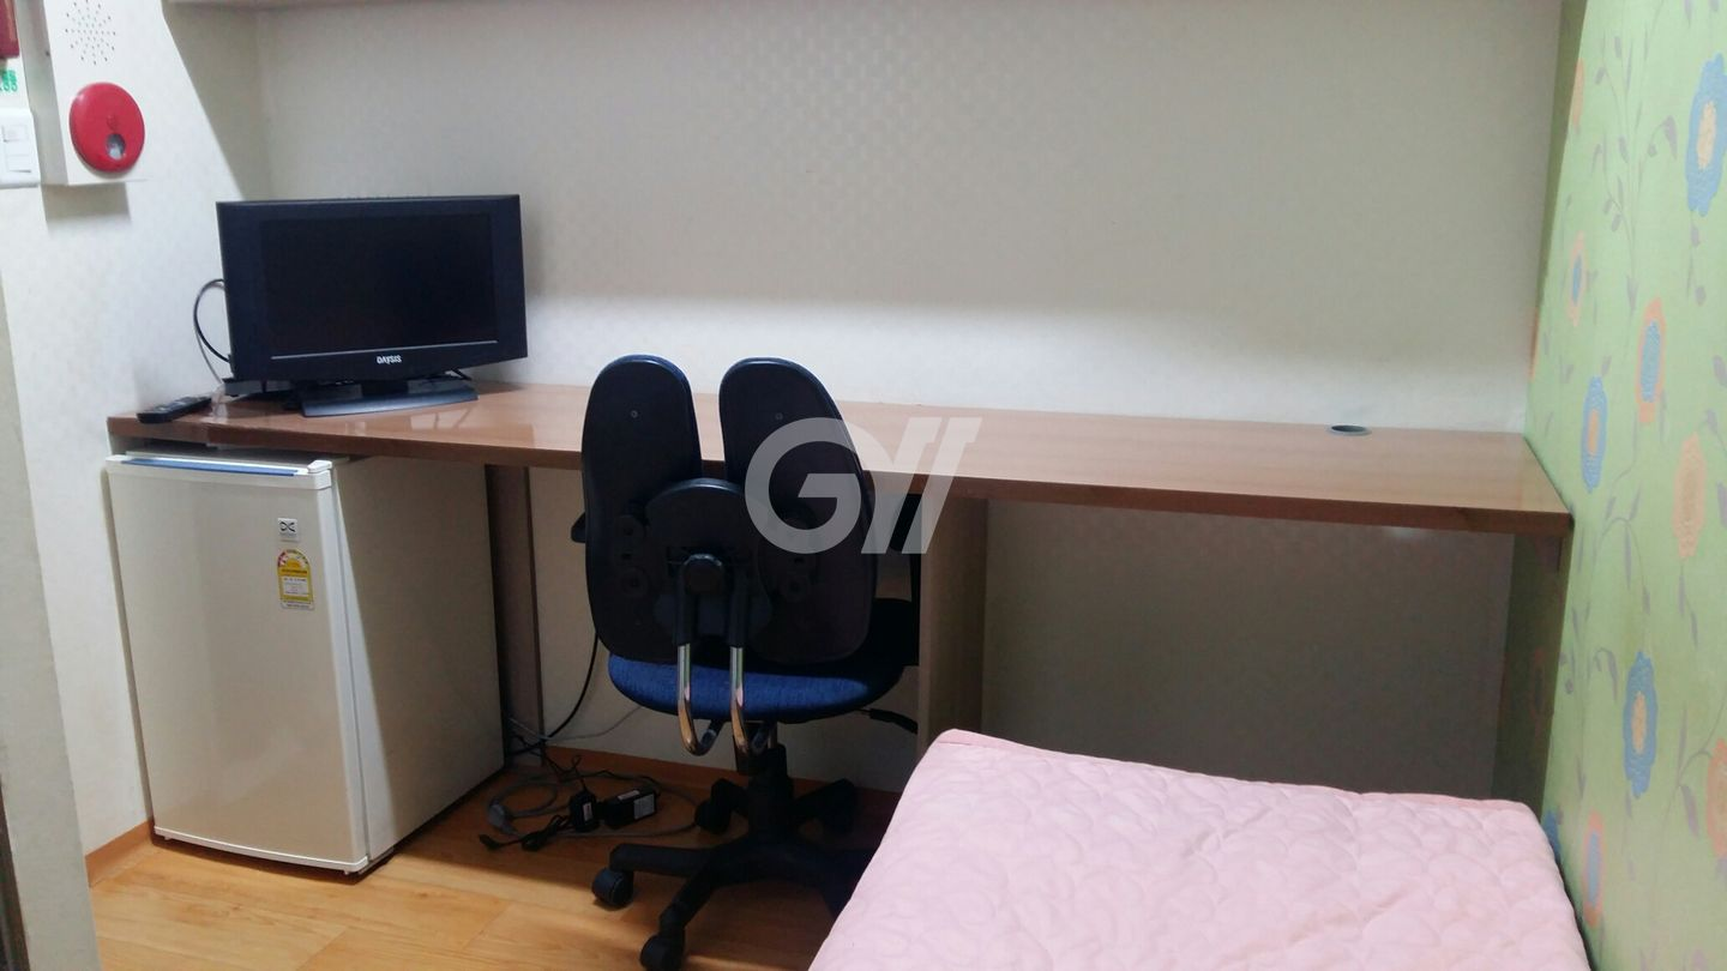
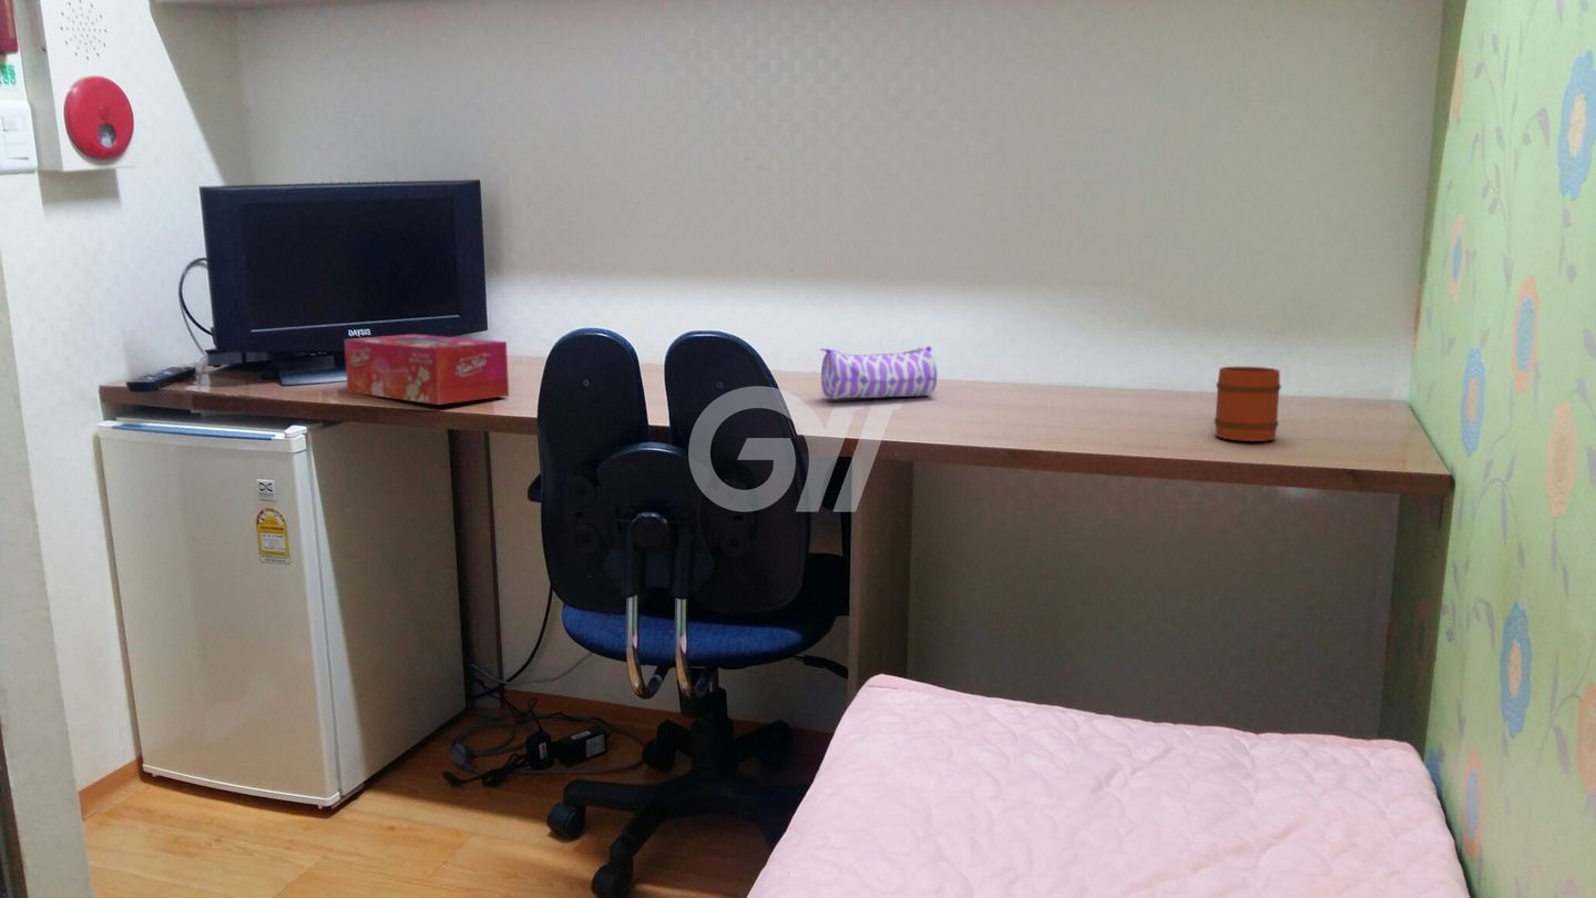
+ mug (1247, 401)
+ pencil case (879, 371)
+ tissue box (426, 367)
